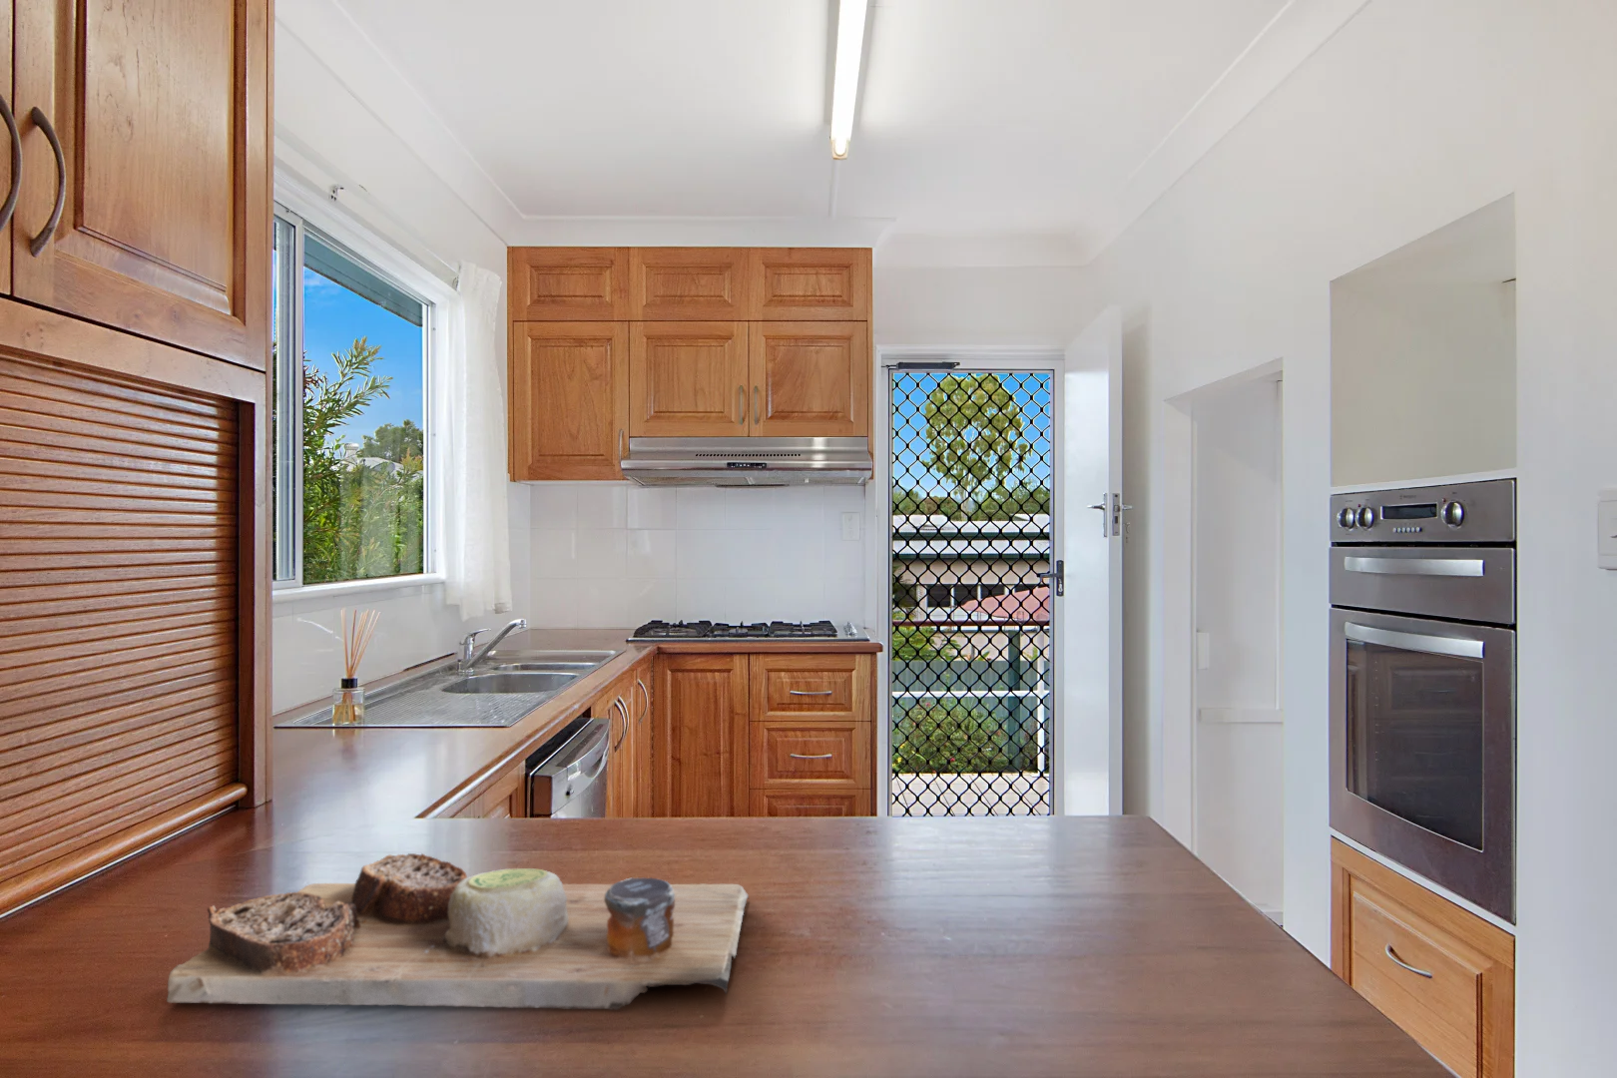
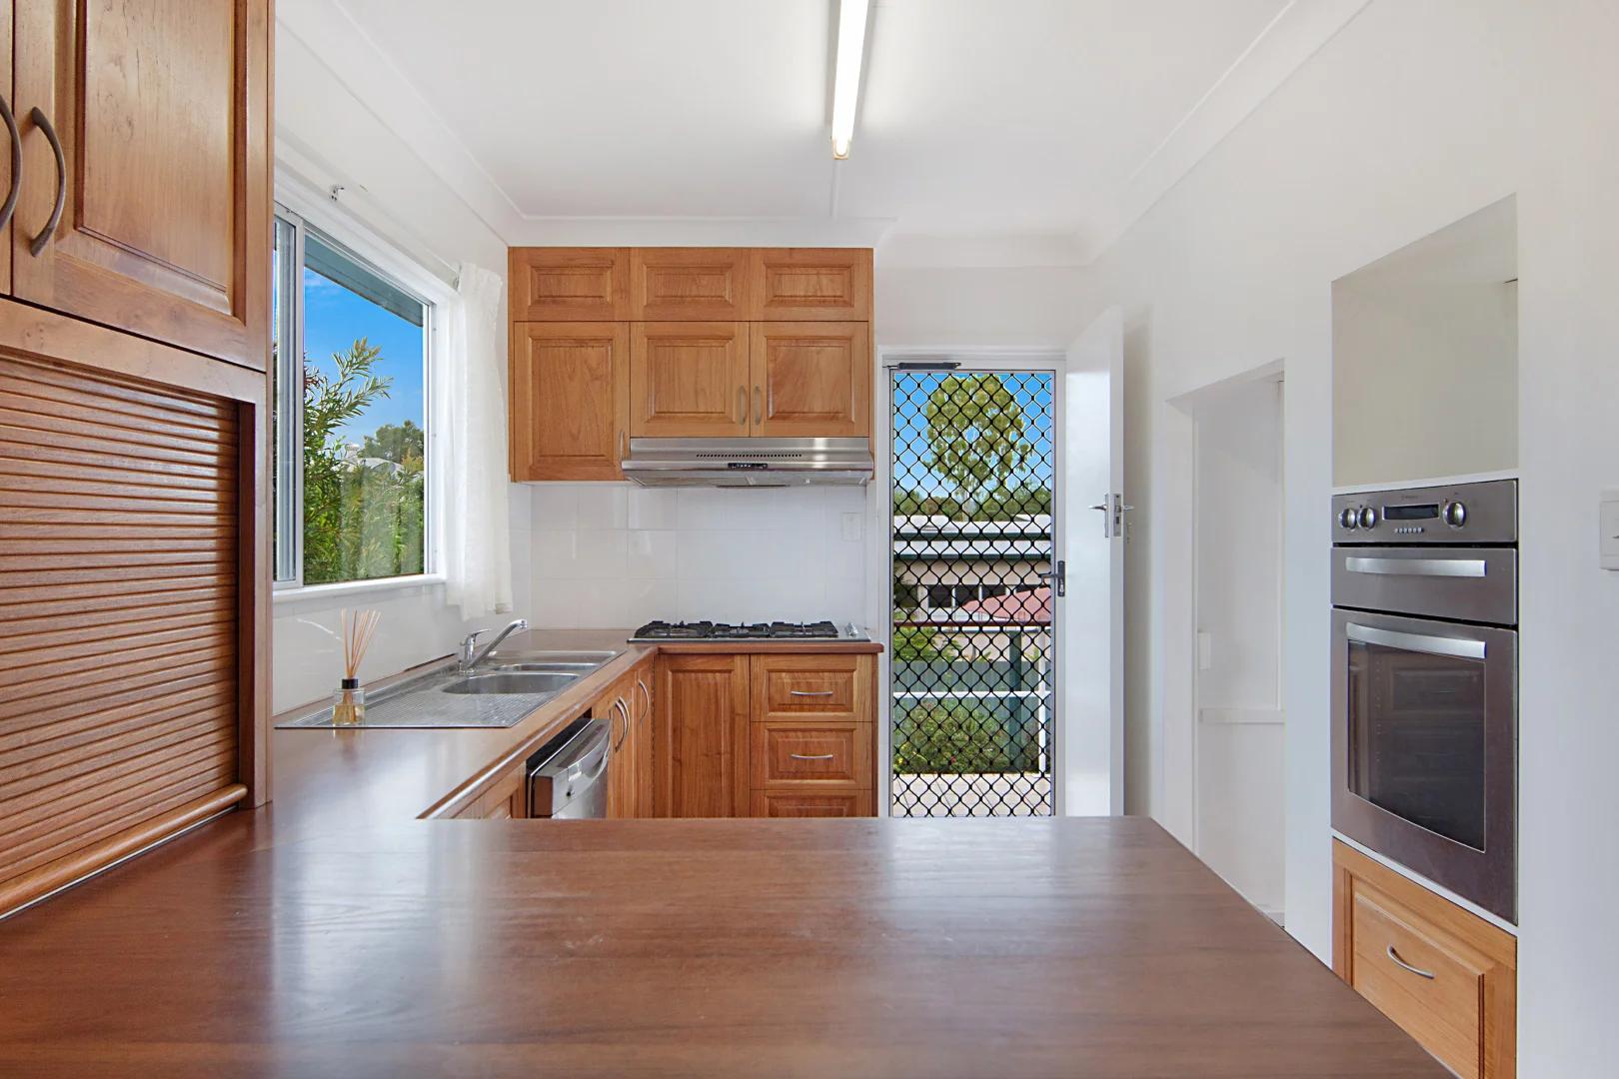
- cutting board (487, 905)
